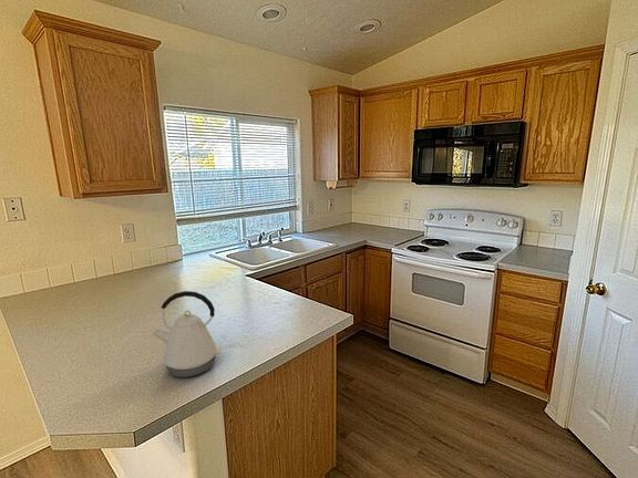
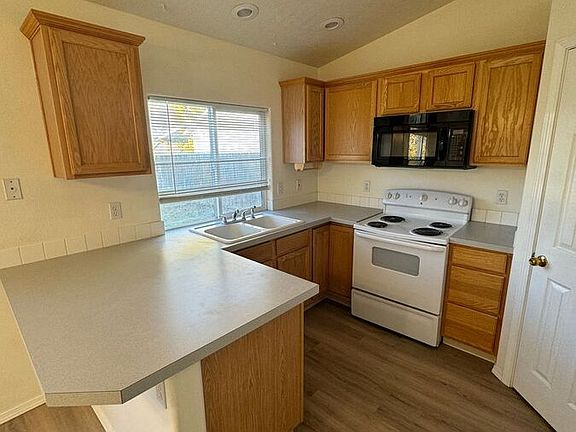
- kettle (186, 330)
